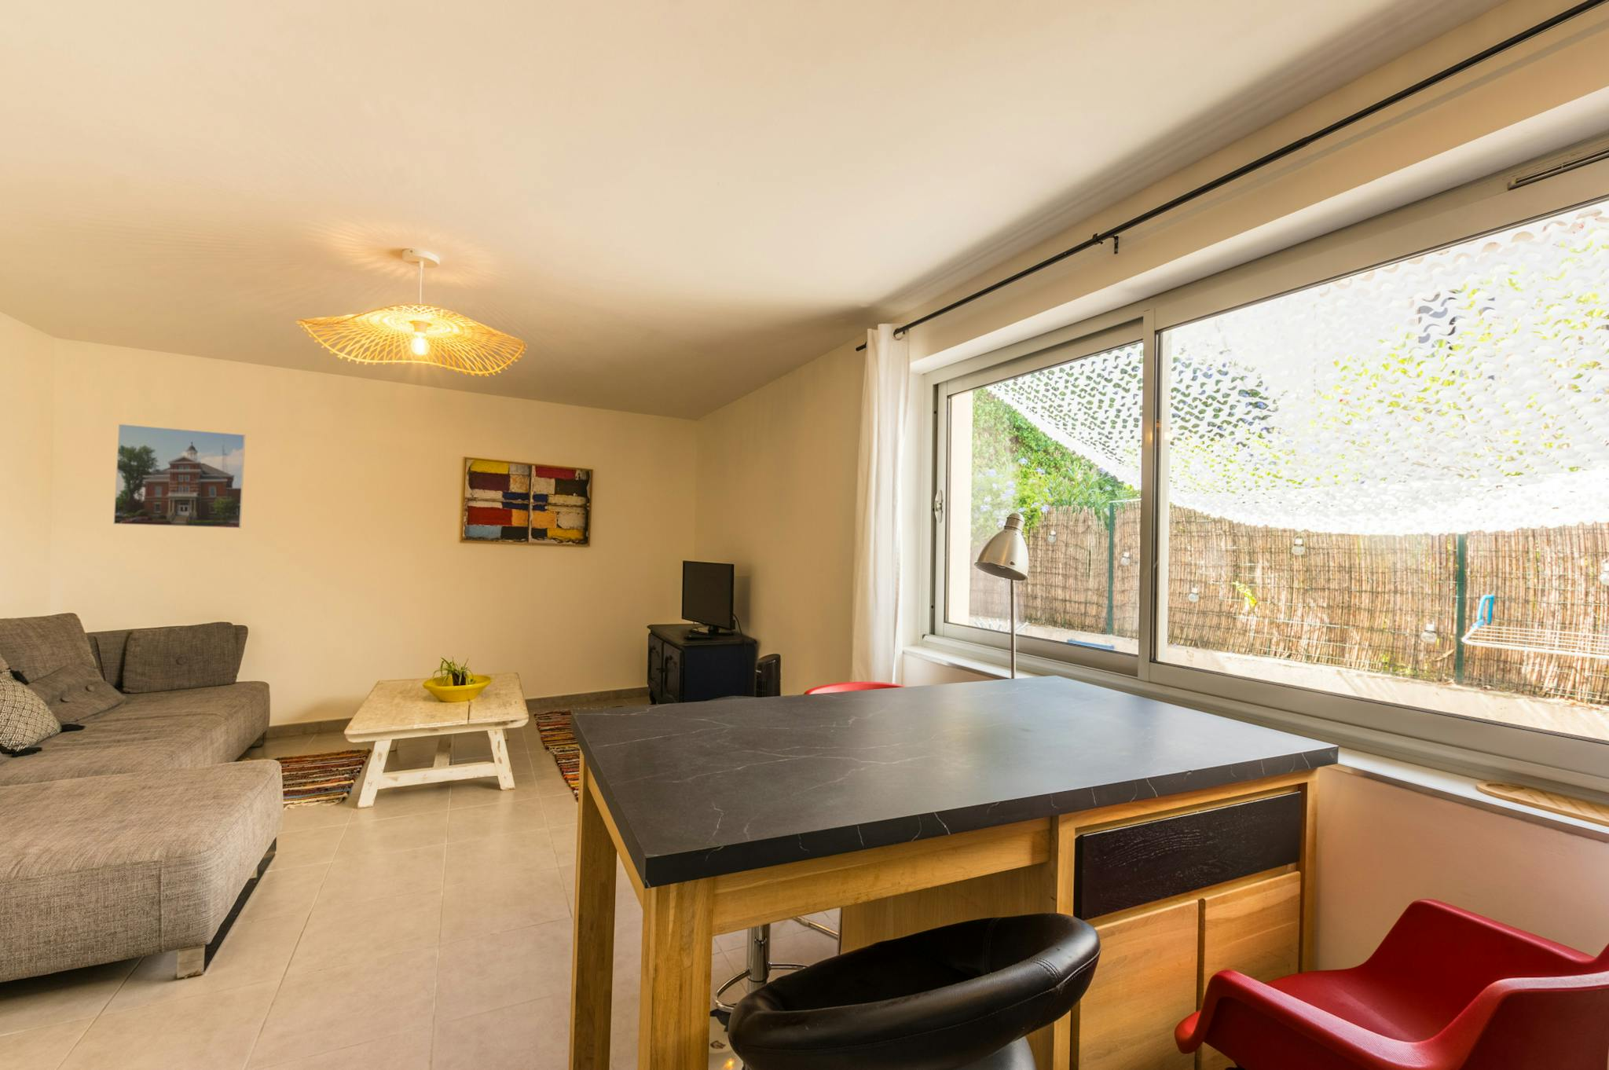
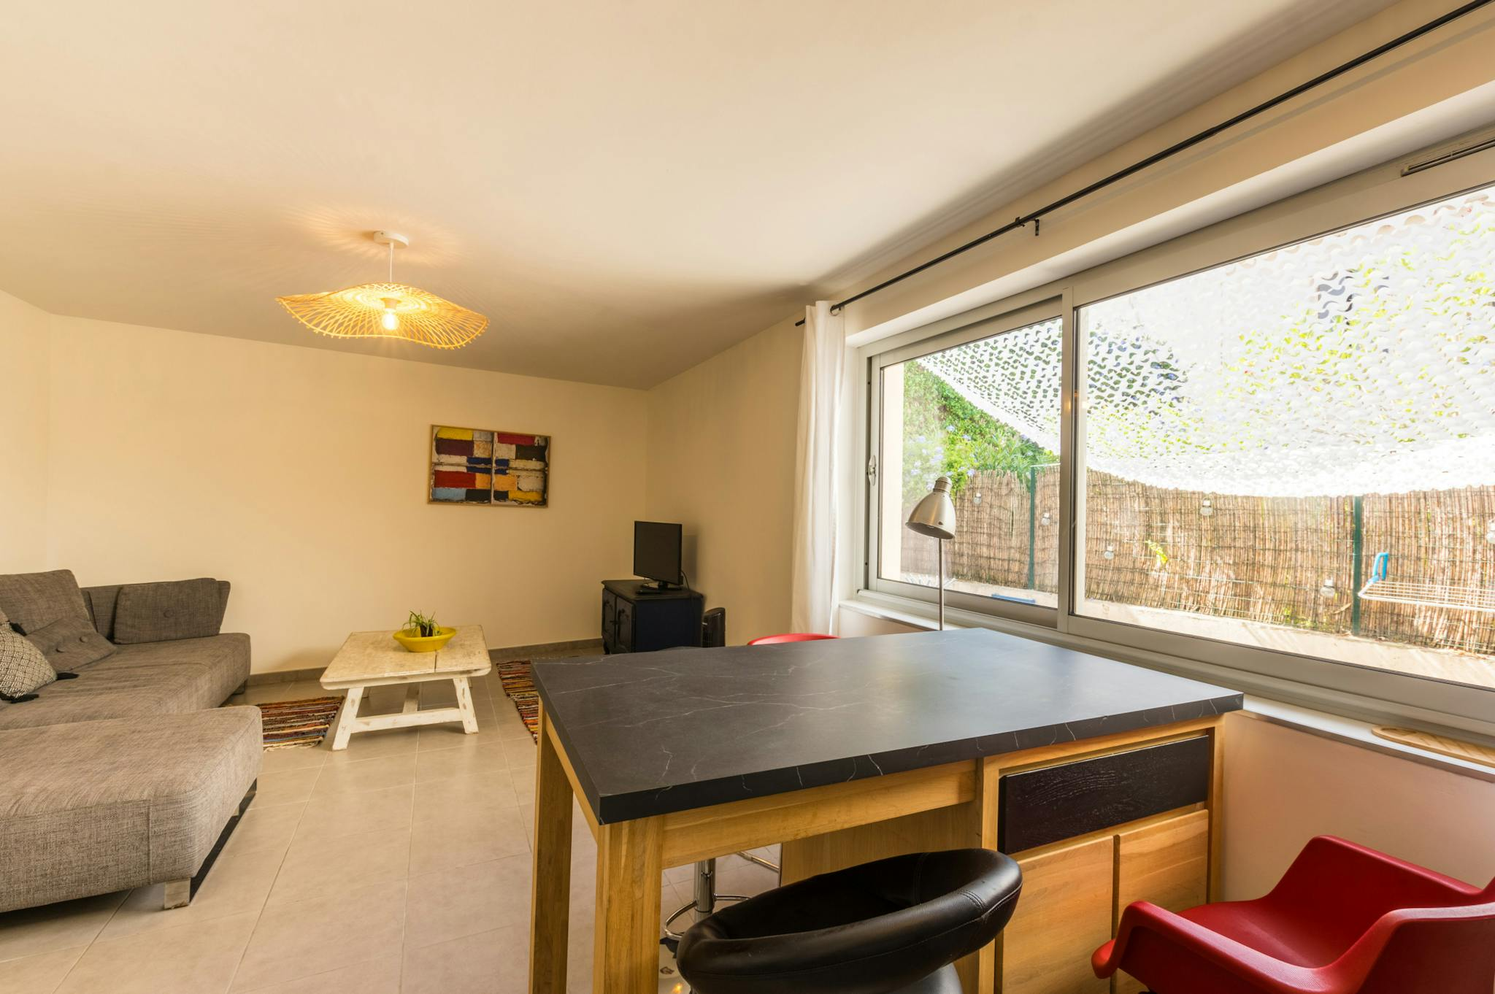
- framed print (181, 478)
